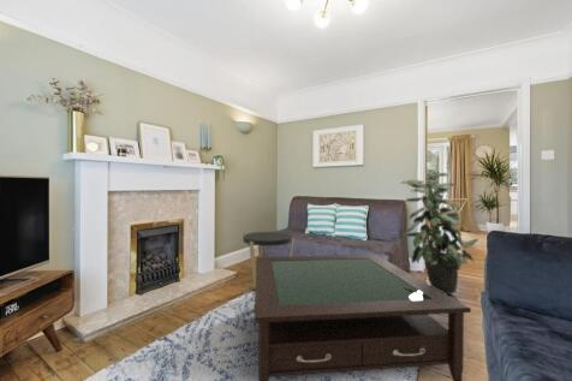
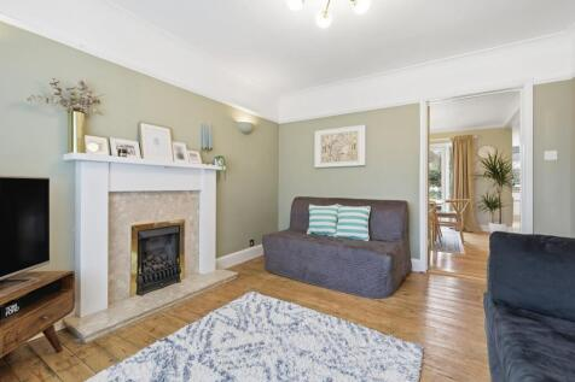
- coffee table (334, 305)
- indoor plant (435, 232)
- side table (262, 256)
